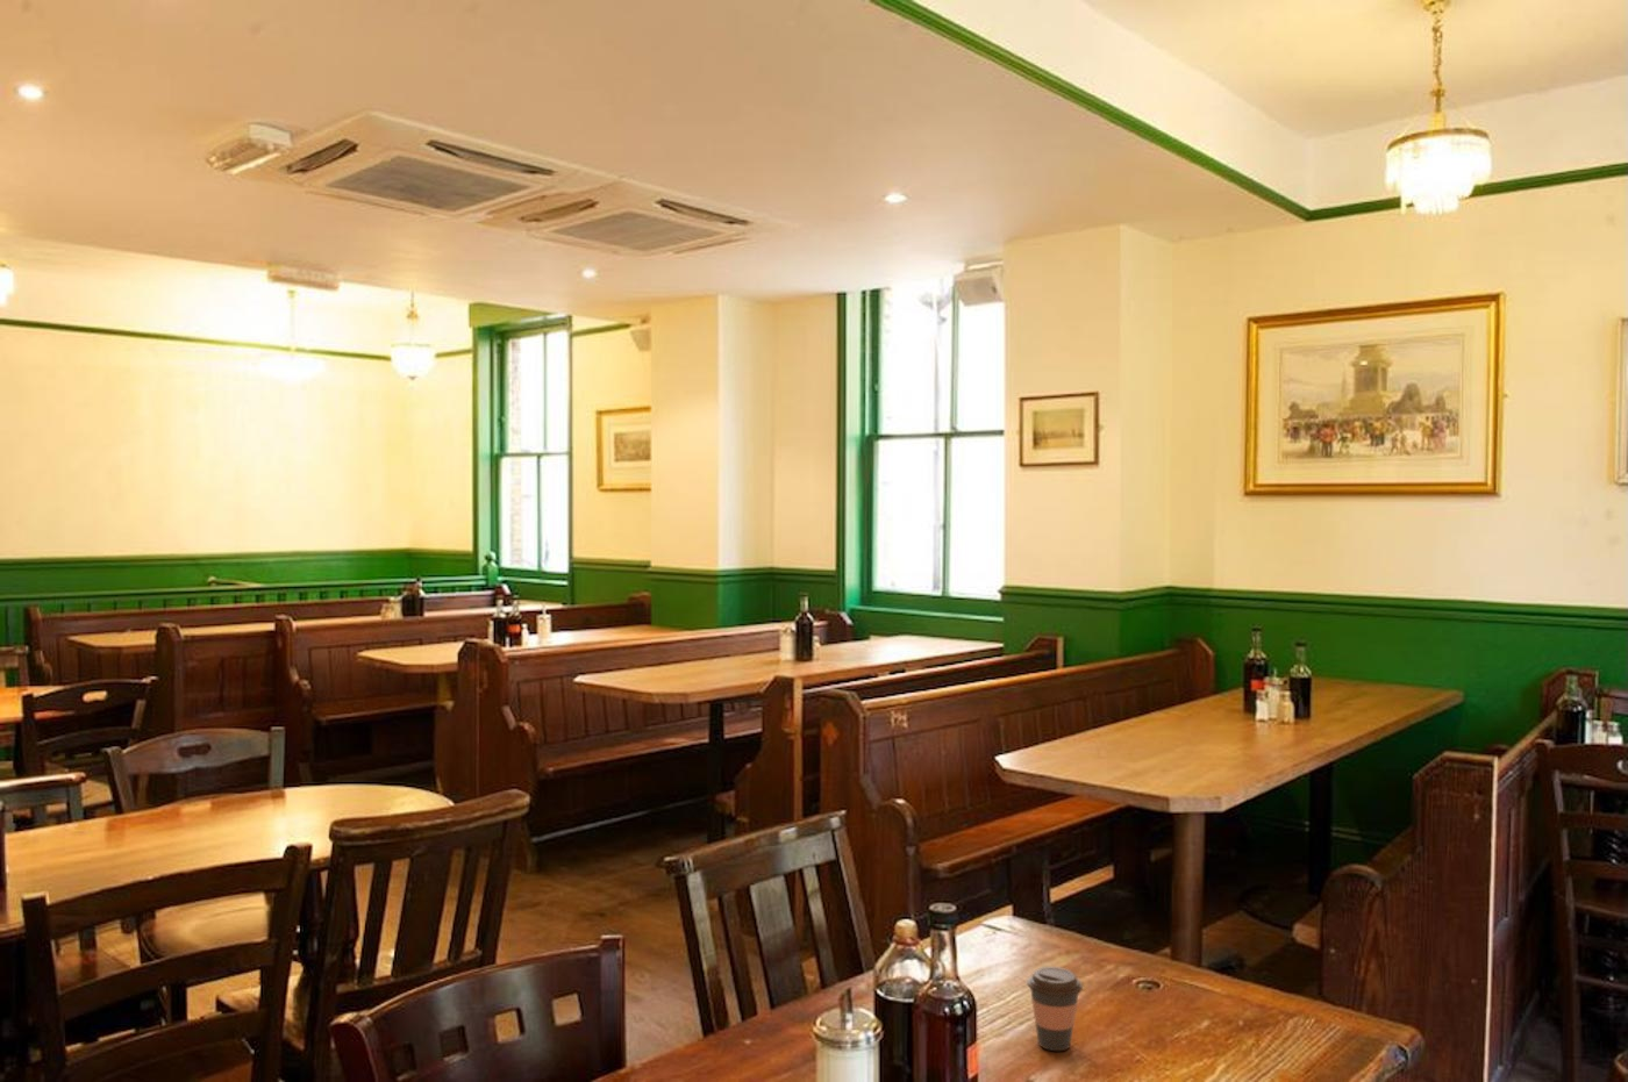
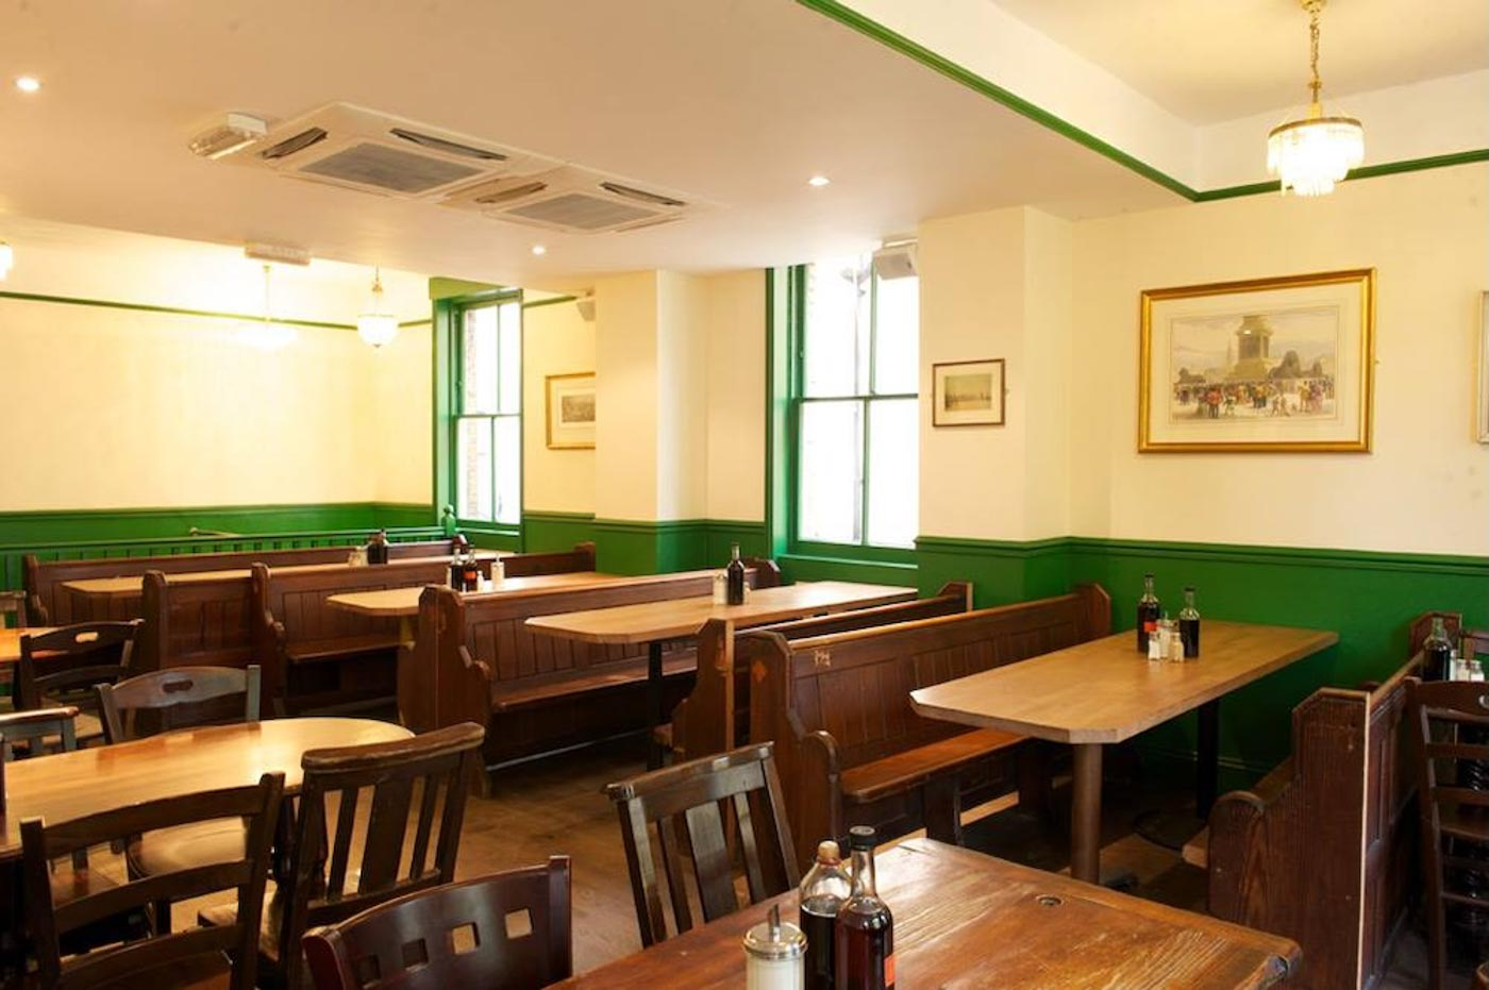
- coffee cup (1053, 1008)
